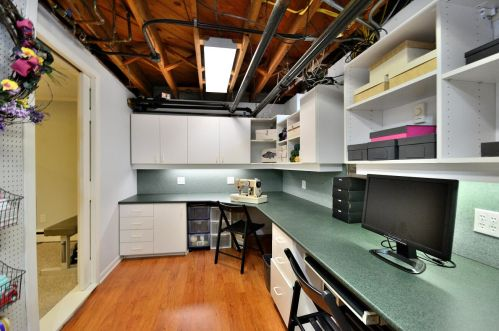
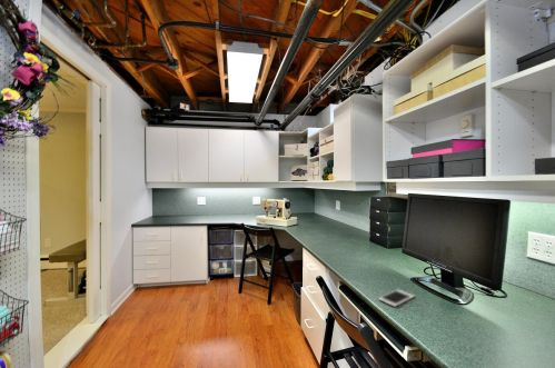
+ cell phone (396, 297)
